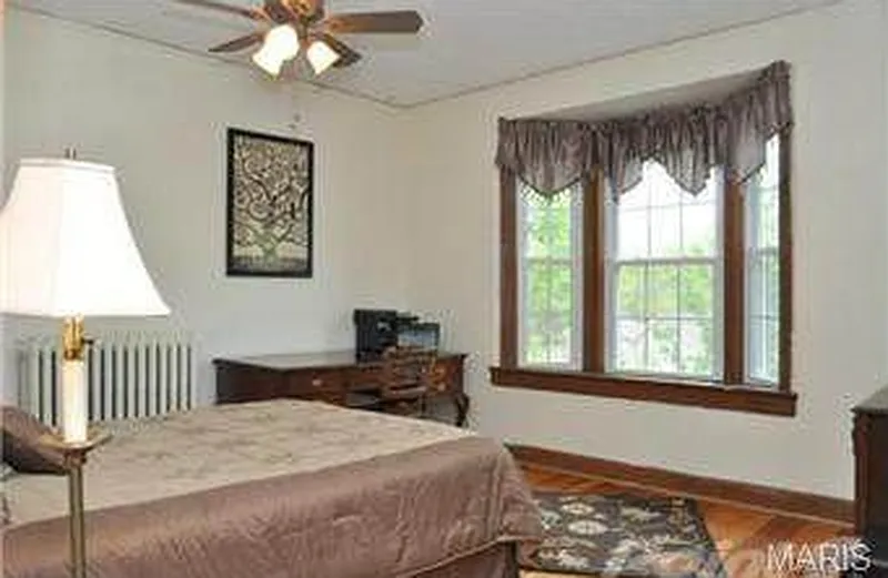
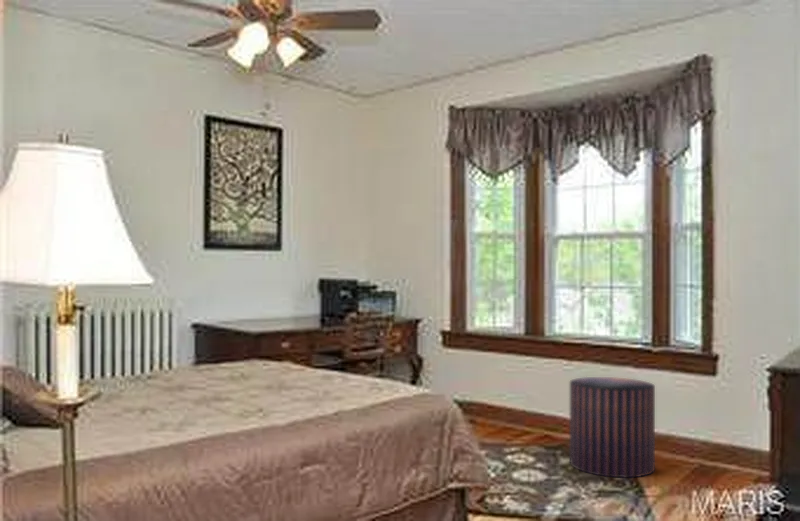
+ pouf (611, 424)
